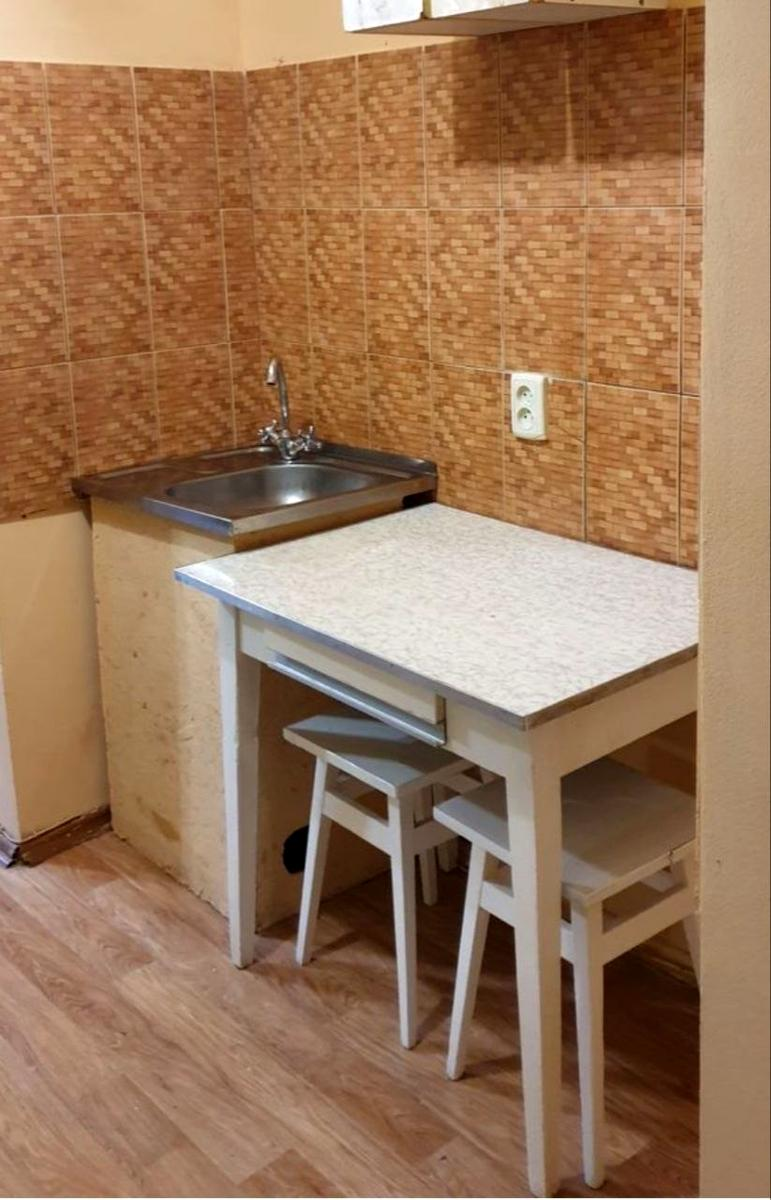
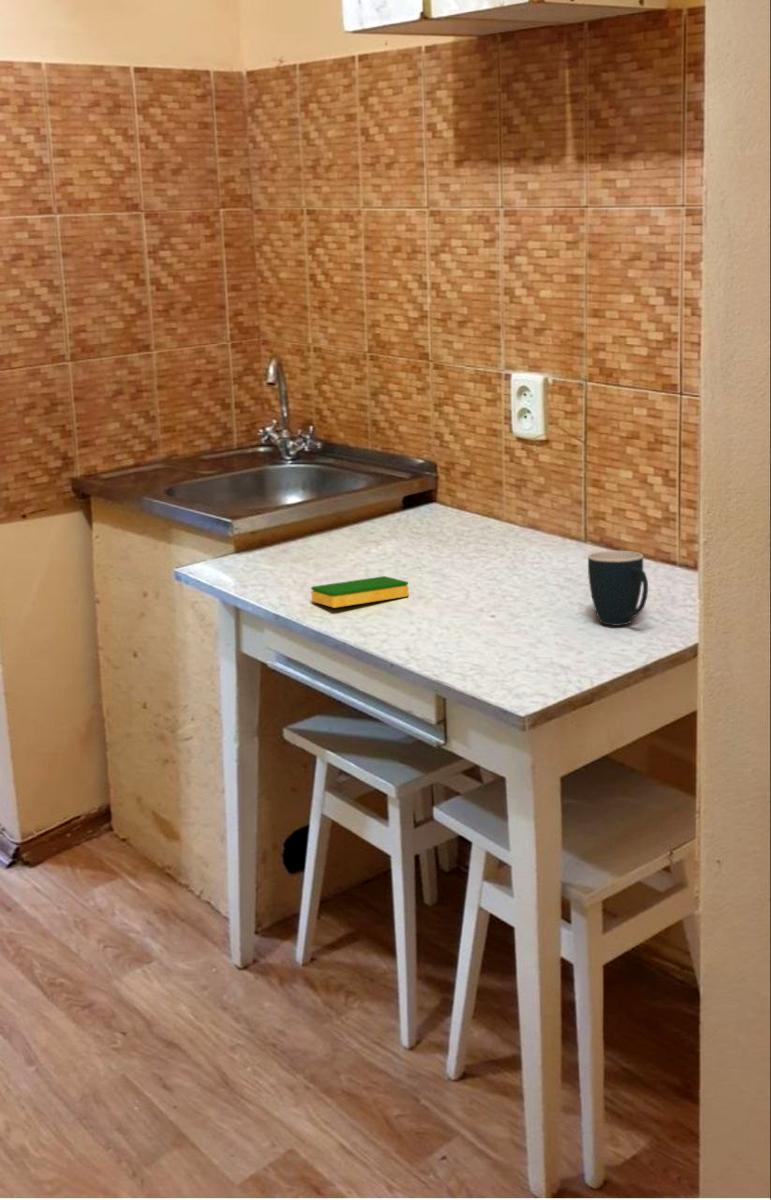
+ dish sponge (360, 591)
+ mug (622, 590)
